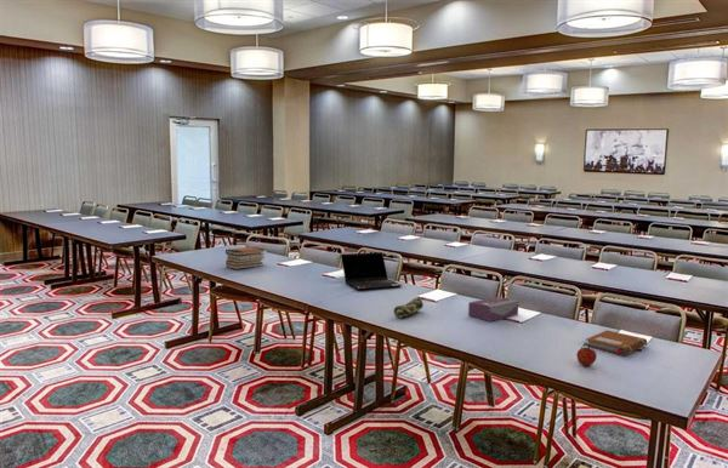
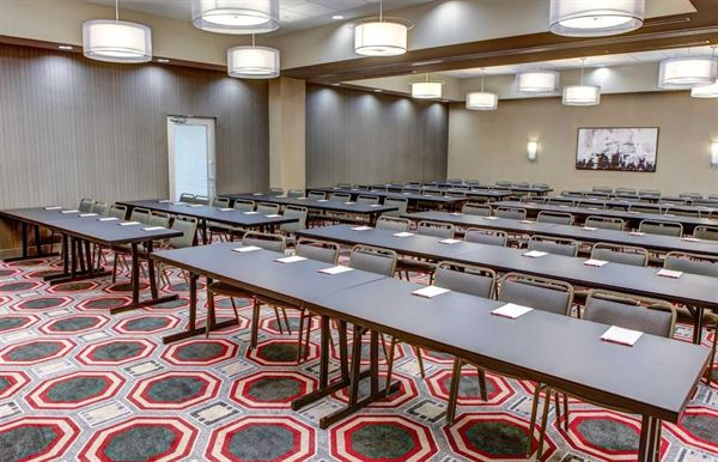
- tissue box (493, 308)
- notebook (615, 342)
- pencil case (408, 308)
- book stack (245, 257)
- fruit (586, 353)
- laptop computer (370, 270)
